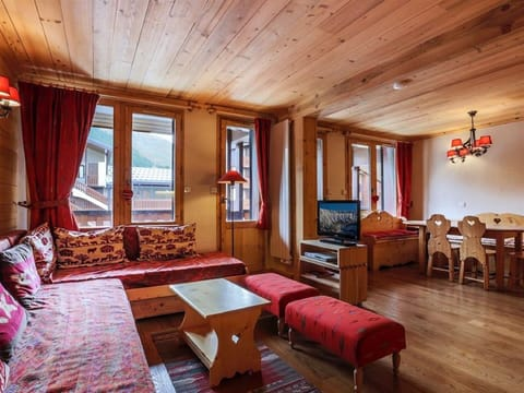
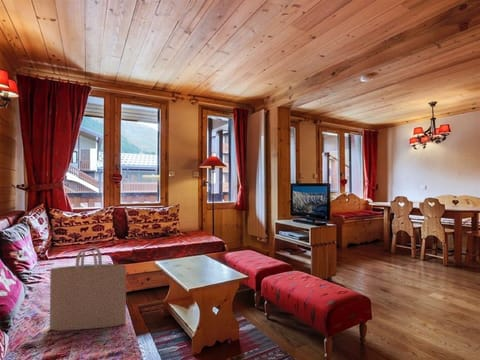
+ tote bag (88, 286)
